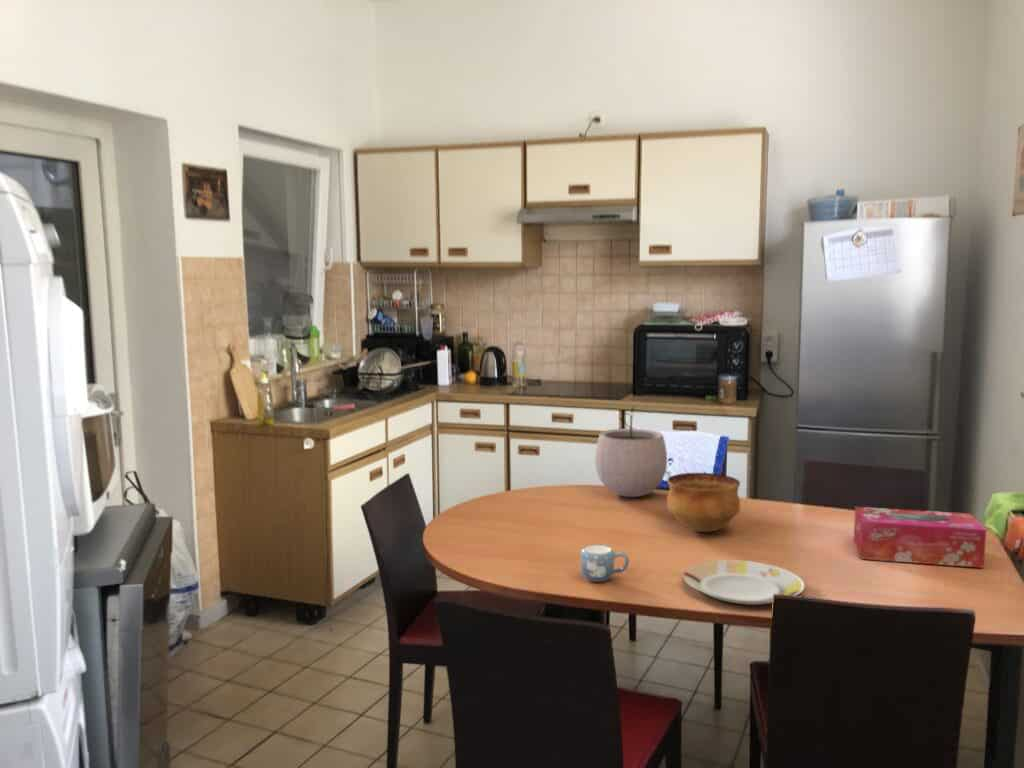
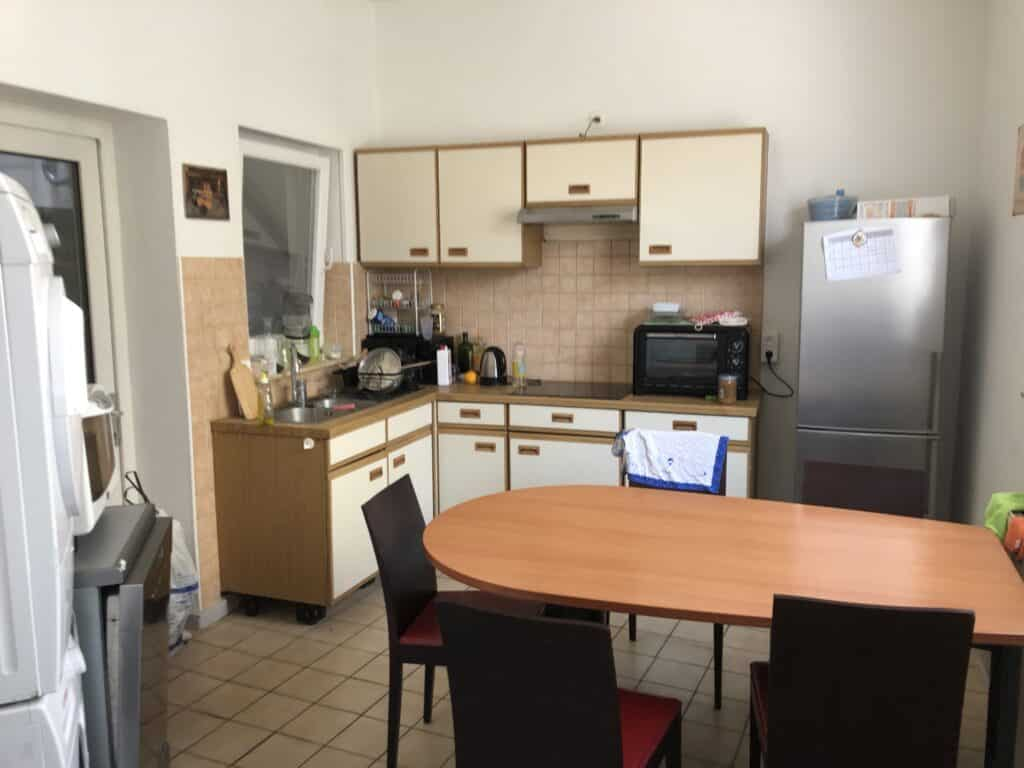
- mug (604, 564)
- plate (742, 583)
- tissue box (916, 535)
- plant pot (630, 450)
- bowl (703, 505)
